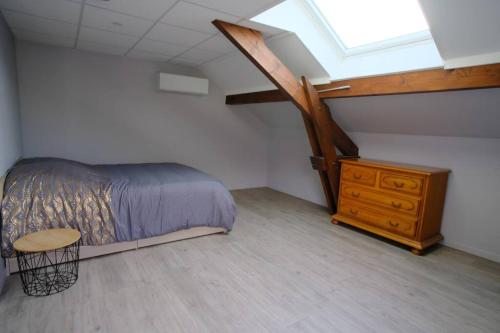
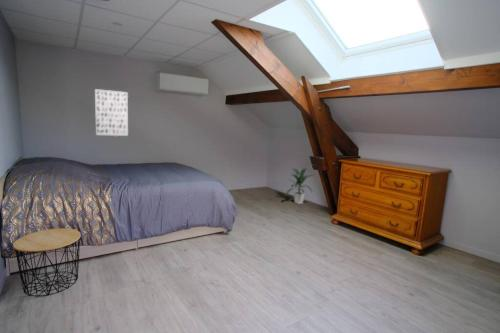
+ wall art (112, 113)
+ indoor plant (298, 184)
